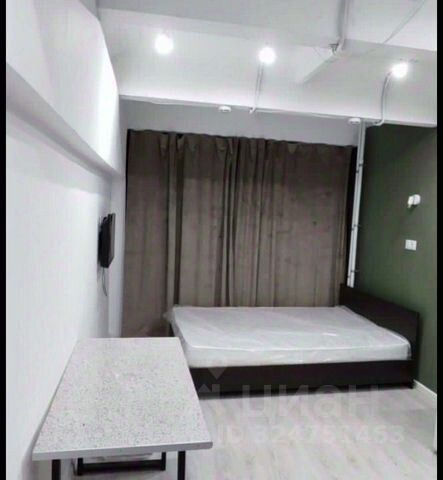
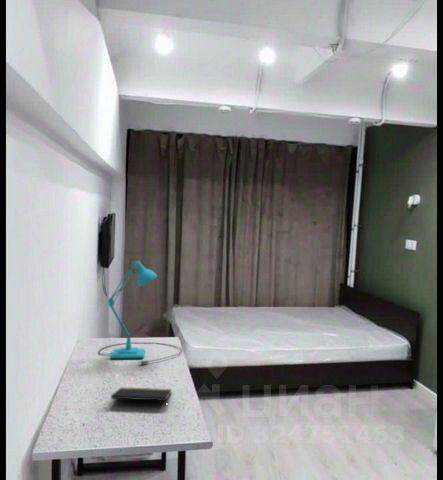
+ desk lamp (140, 286)
+ notepad (142, 393)
